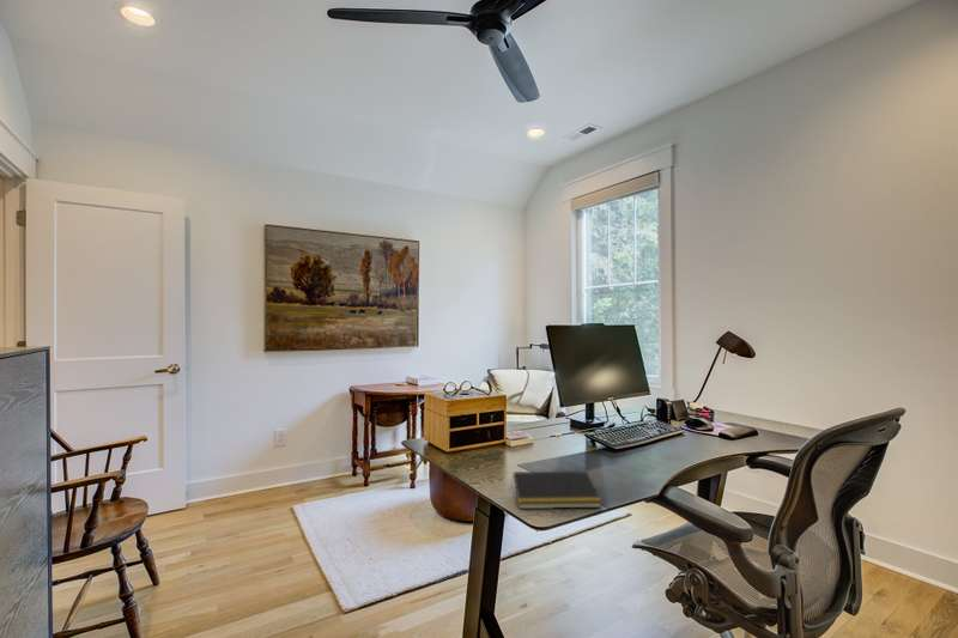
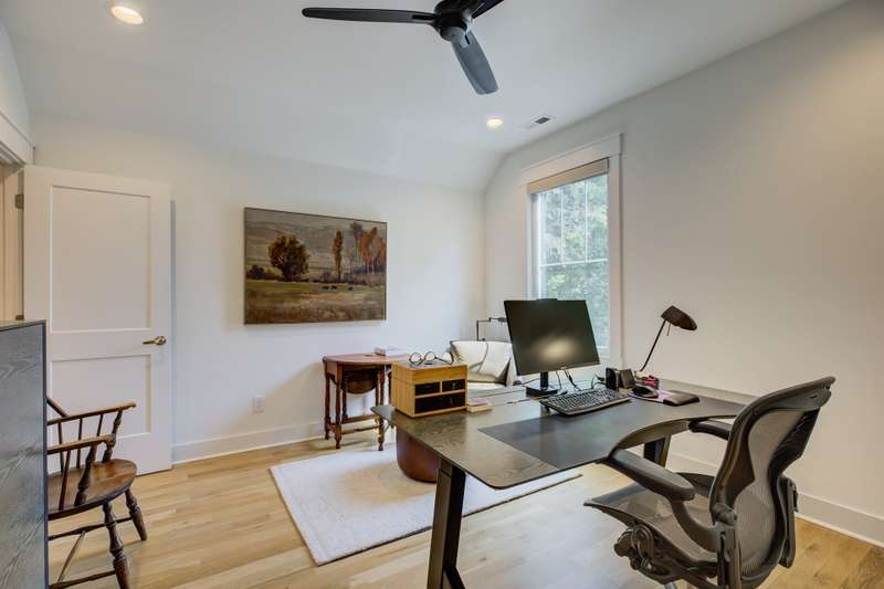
- notepad (554, 488)
